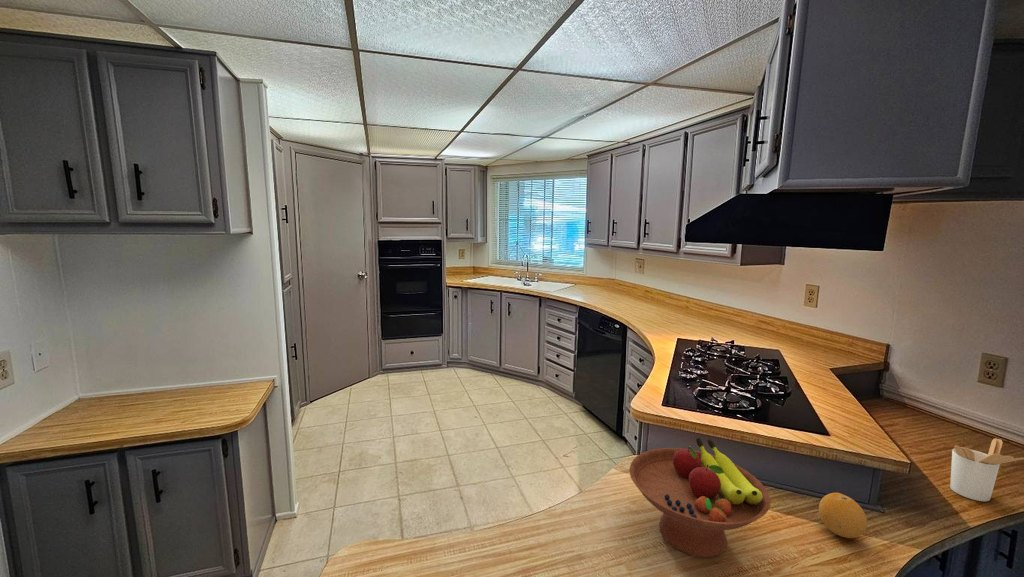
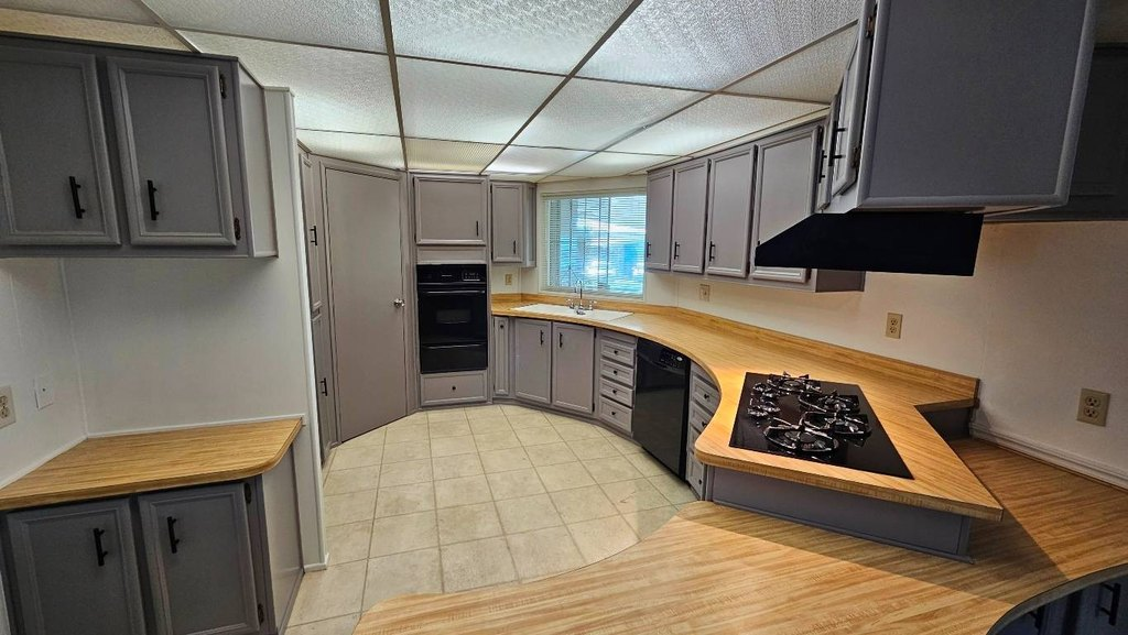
- fruit (841, 514)
- utensil holder (983, 470)
- fruit bowl (694, 497)
